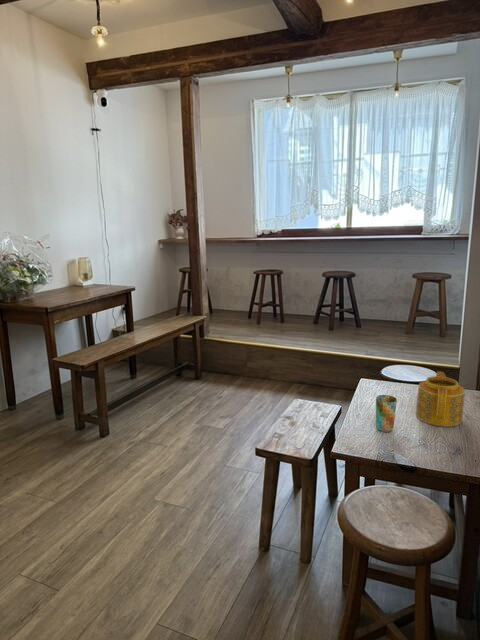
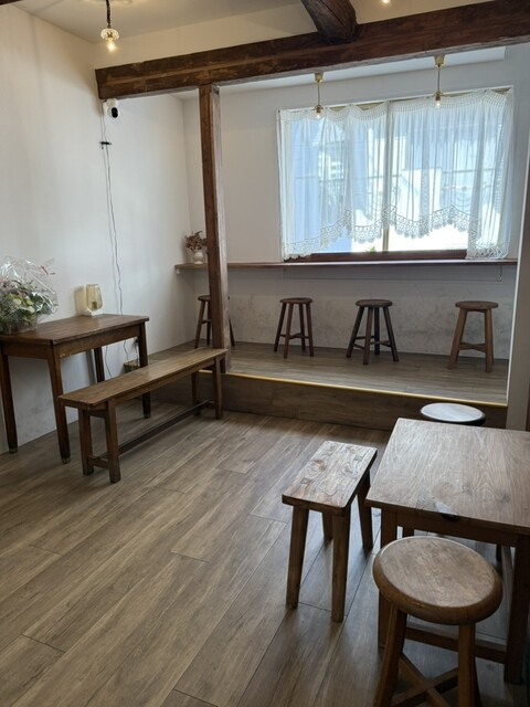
- teapot (440, 398)
- cup (385, 413)
